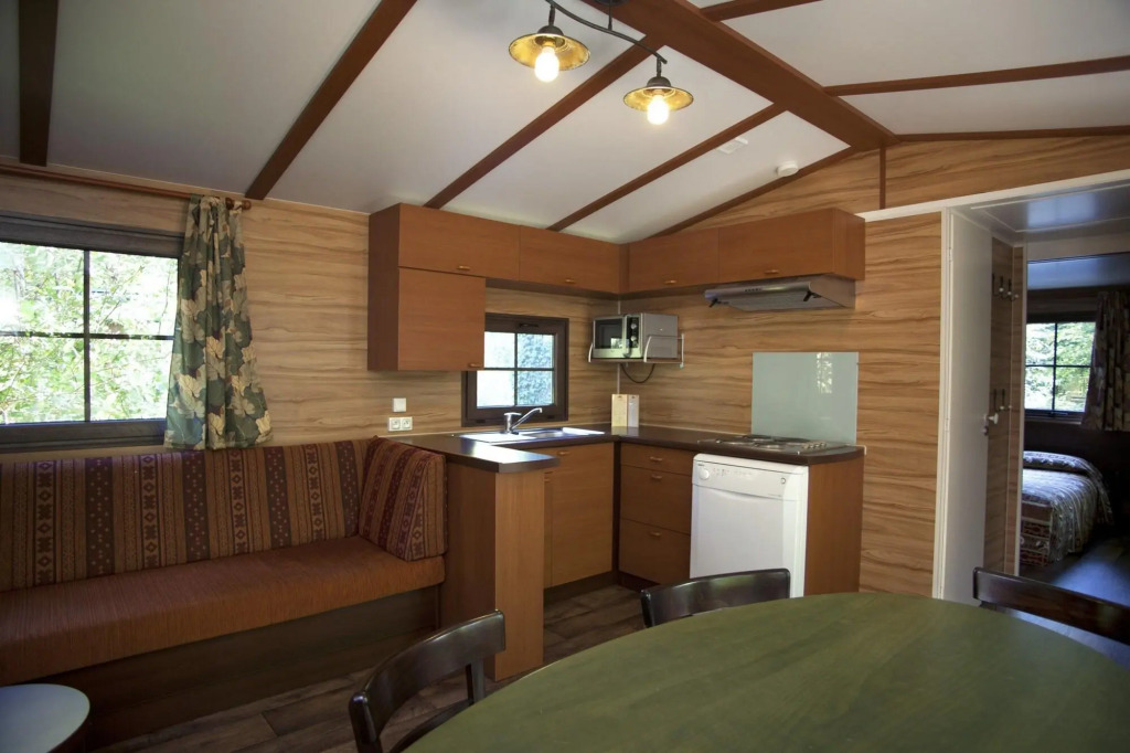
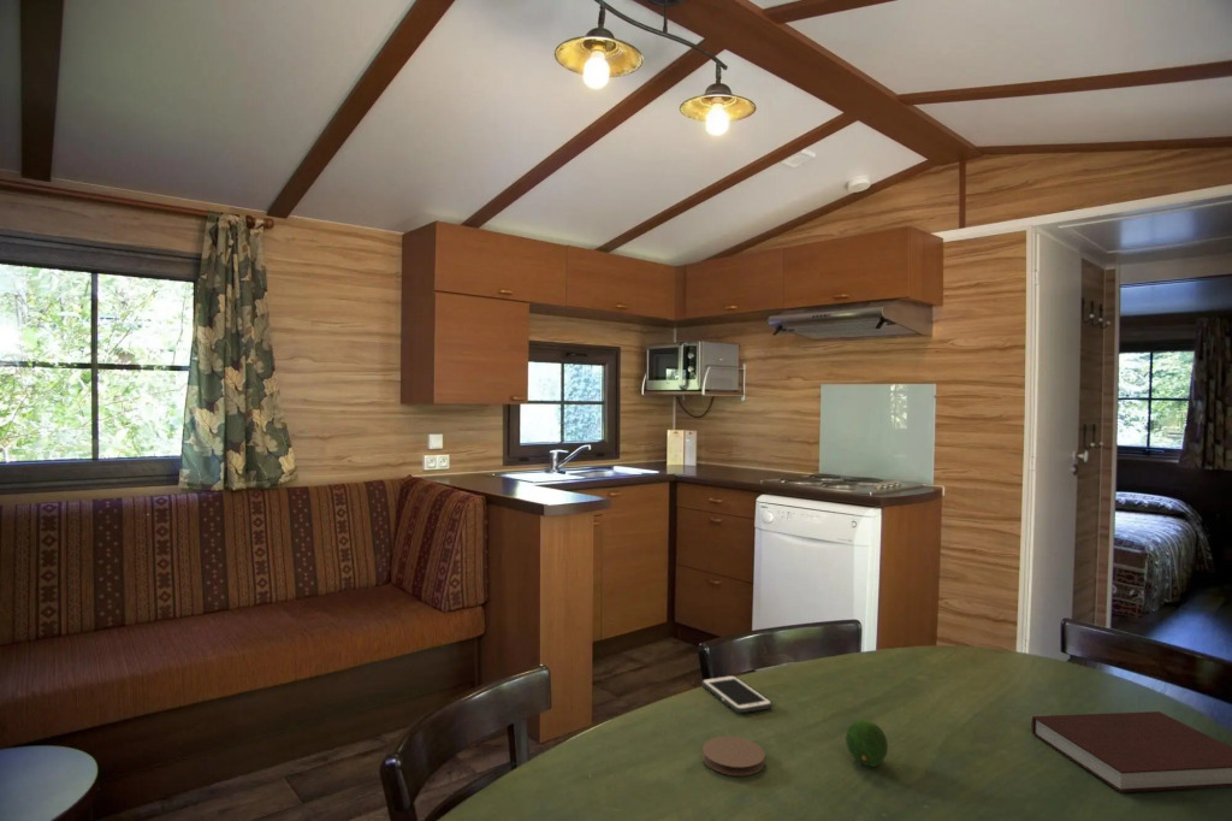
+ notebook (1141, 748)
+ cell phone (735, 692)
+ coaster (733, 755)
+ fruit (866, 743)
